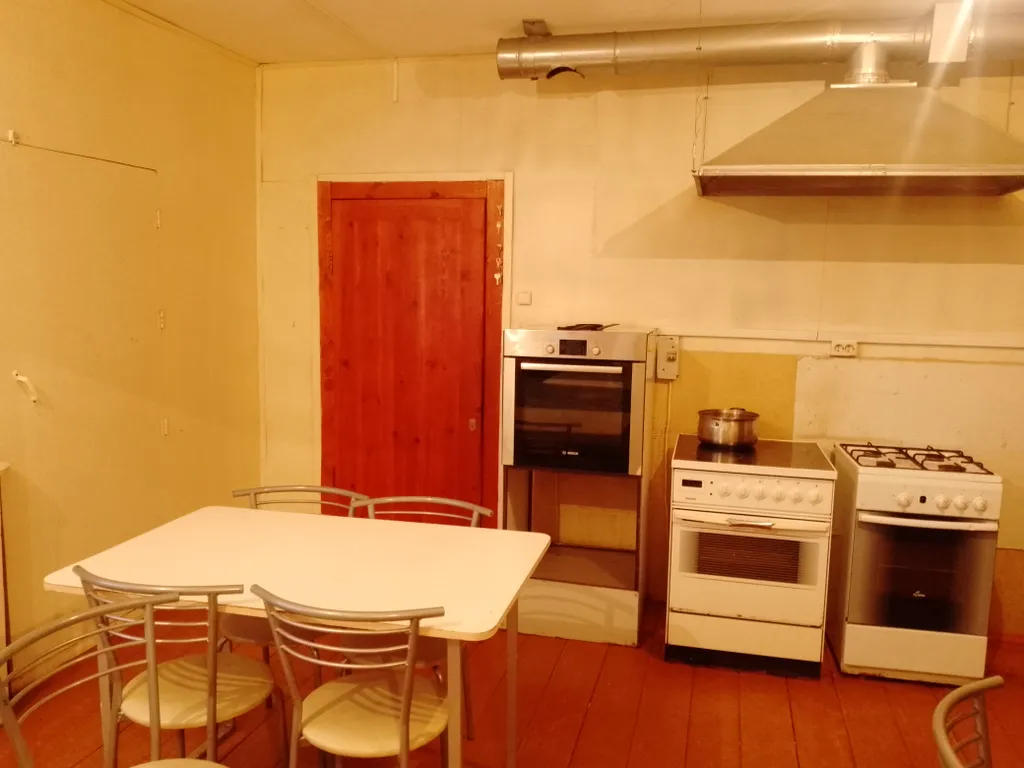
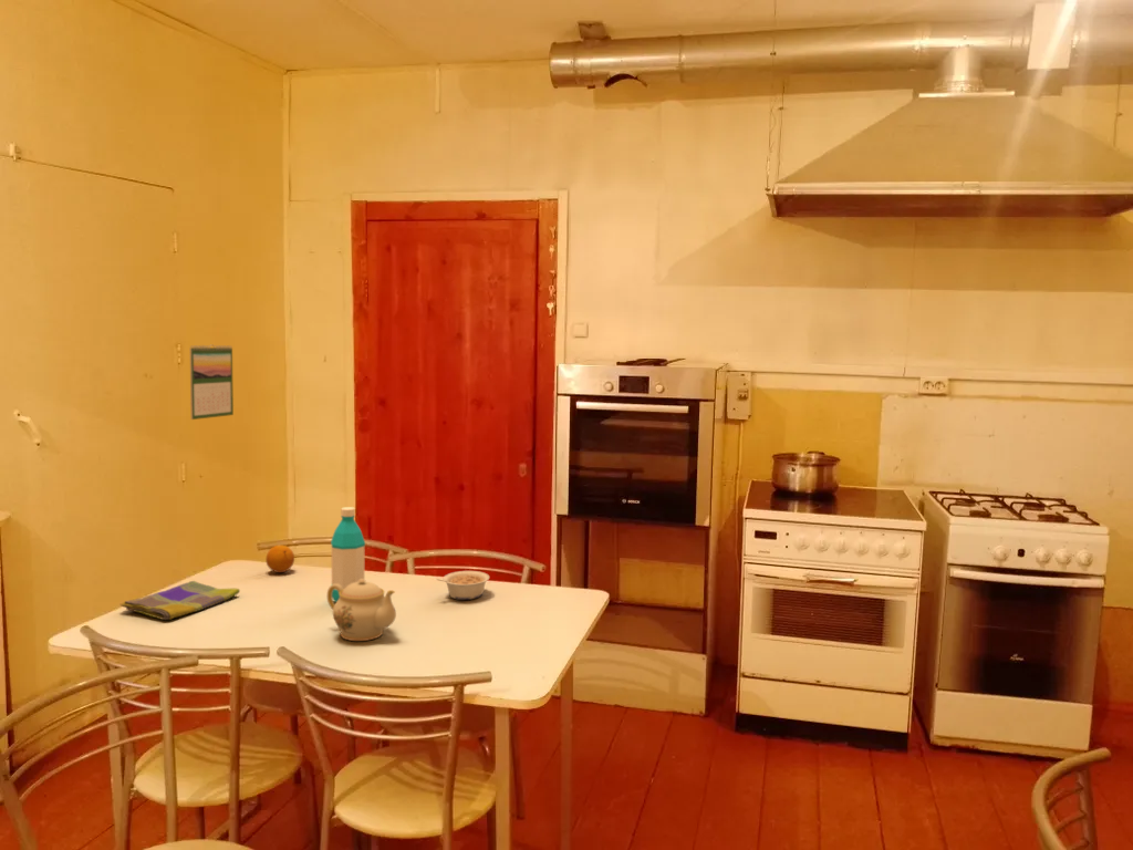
+ calendar (211, 381)
+ dish towel (181, 599)
+ teapot (360, 605)
+ legume (465, 584)
+ fruit (280, 558)
+ water bottle (347, 554)
